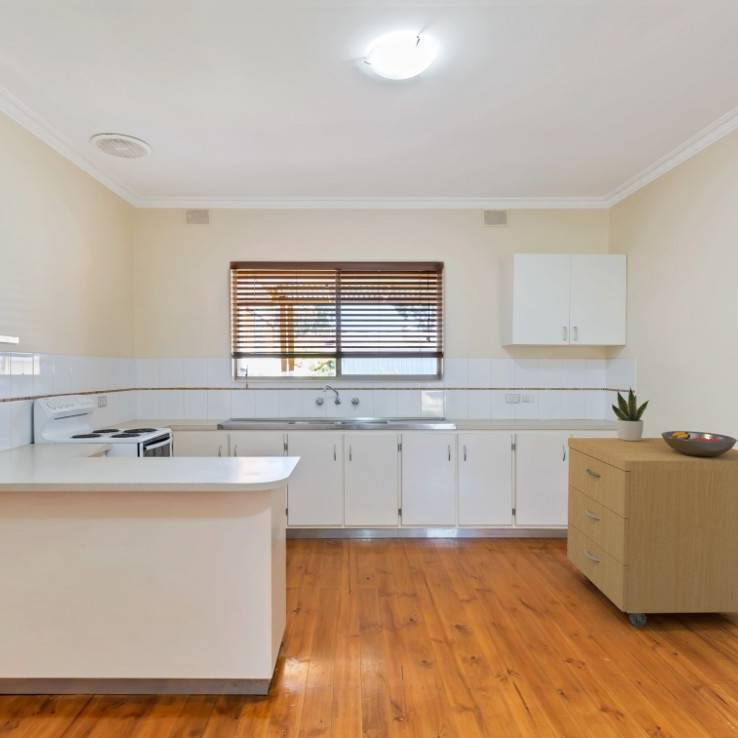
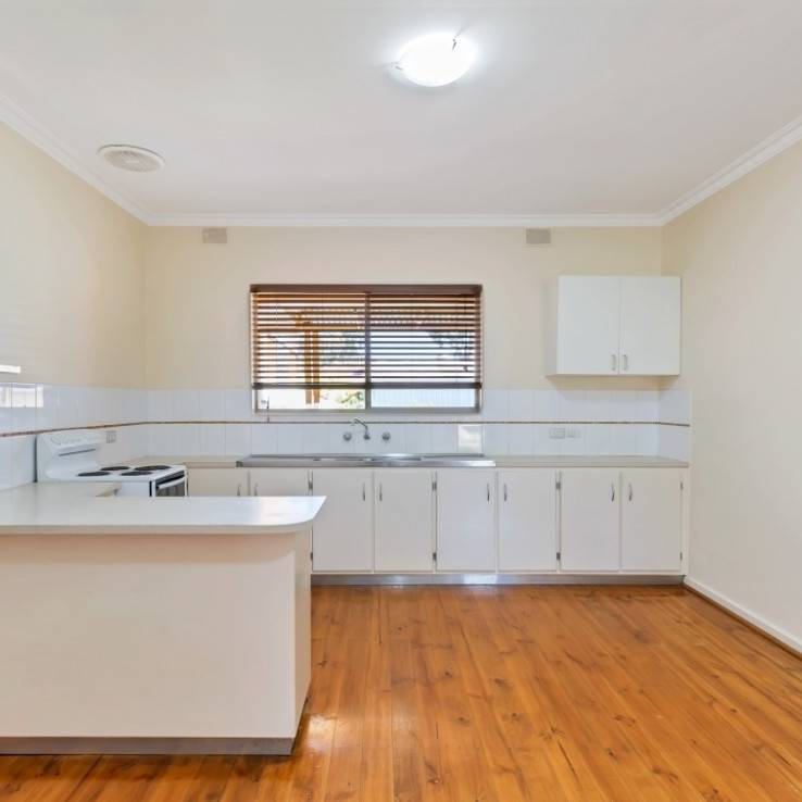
- storage cabinet (657, 524)
- potted plant (630, 412)
- fruit bowl (697, 442)
